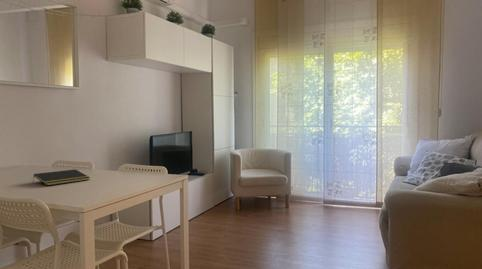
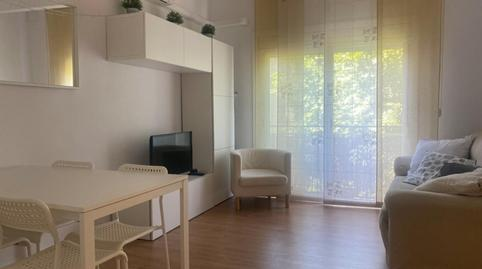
- notepad (62, 176)
